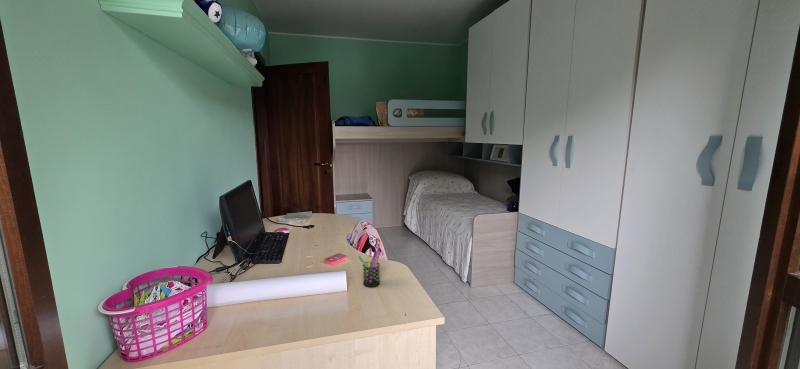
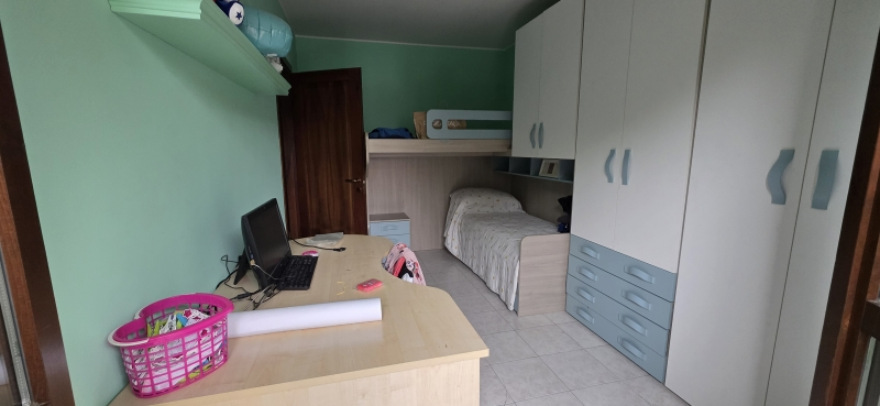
- pen holder (369, 266)
